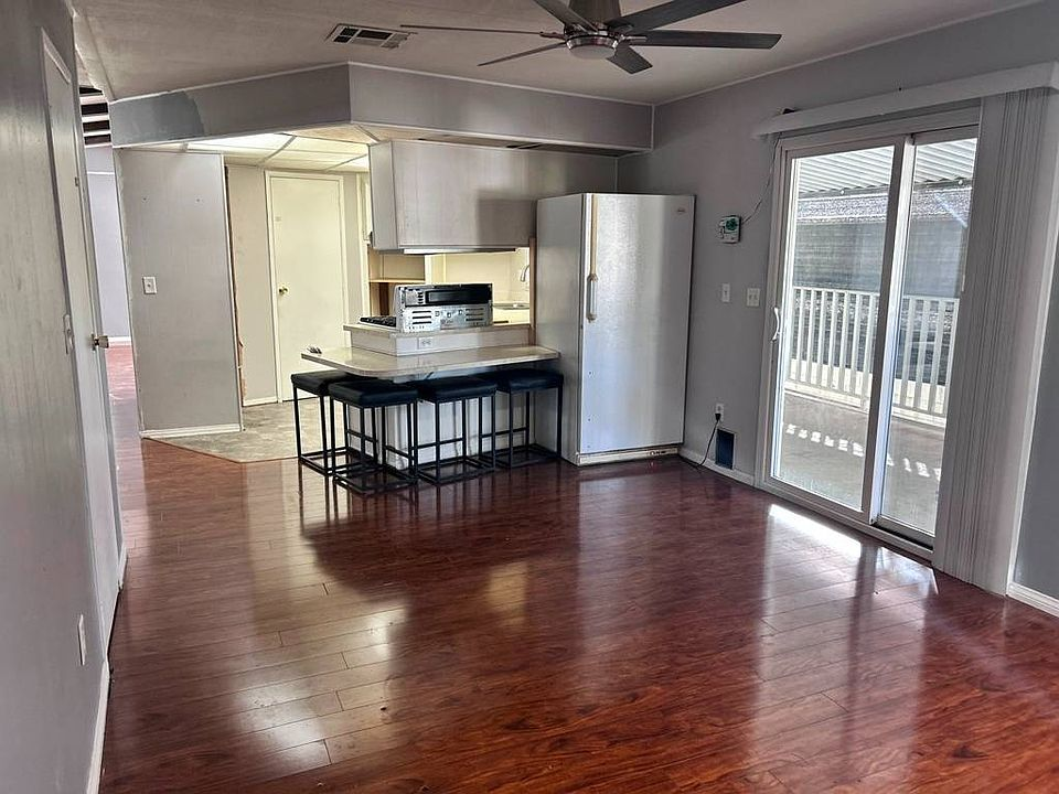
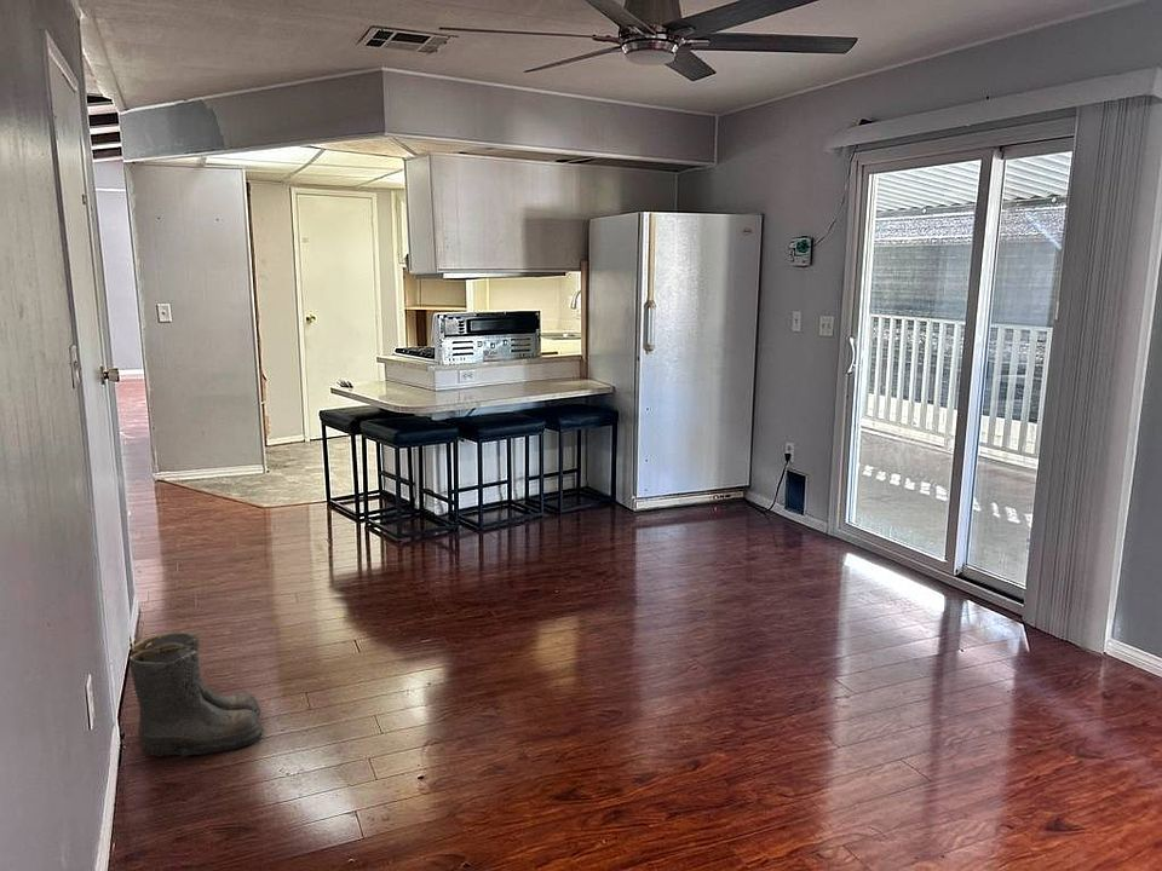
+ boots (199, 688)
